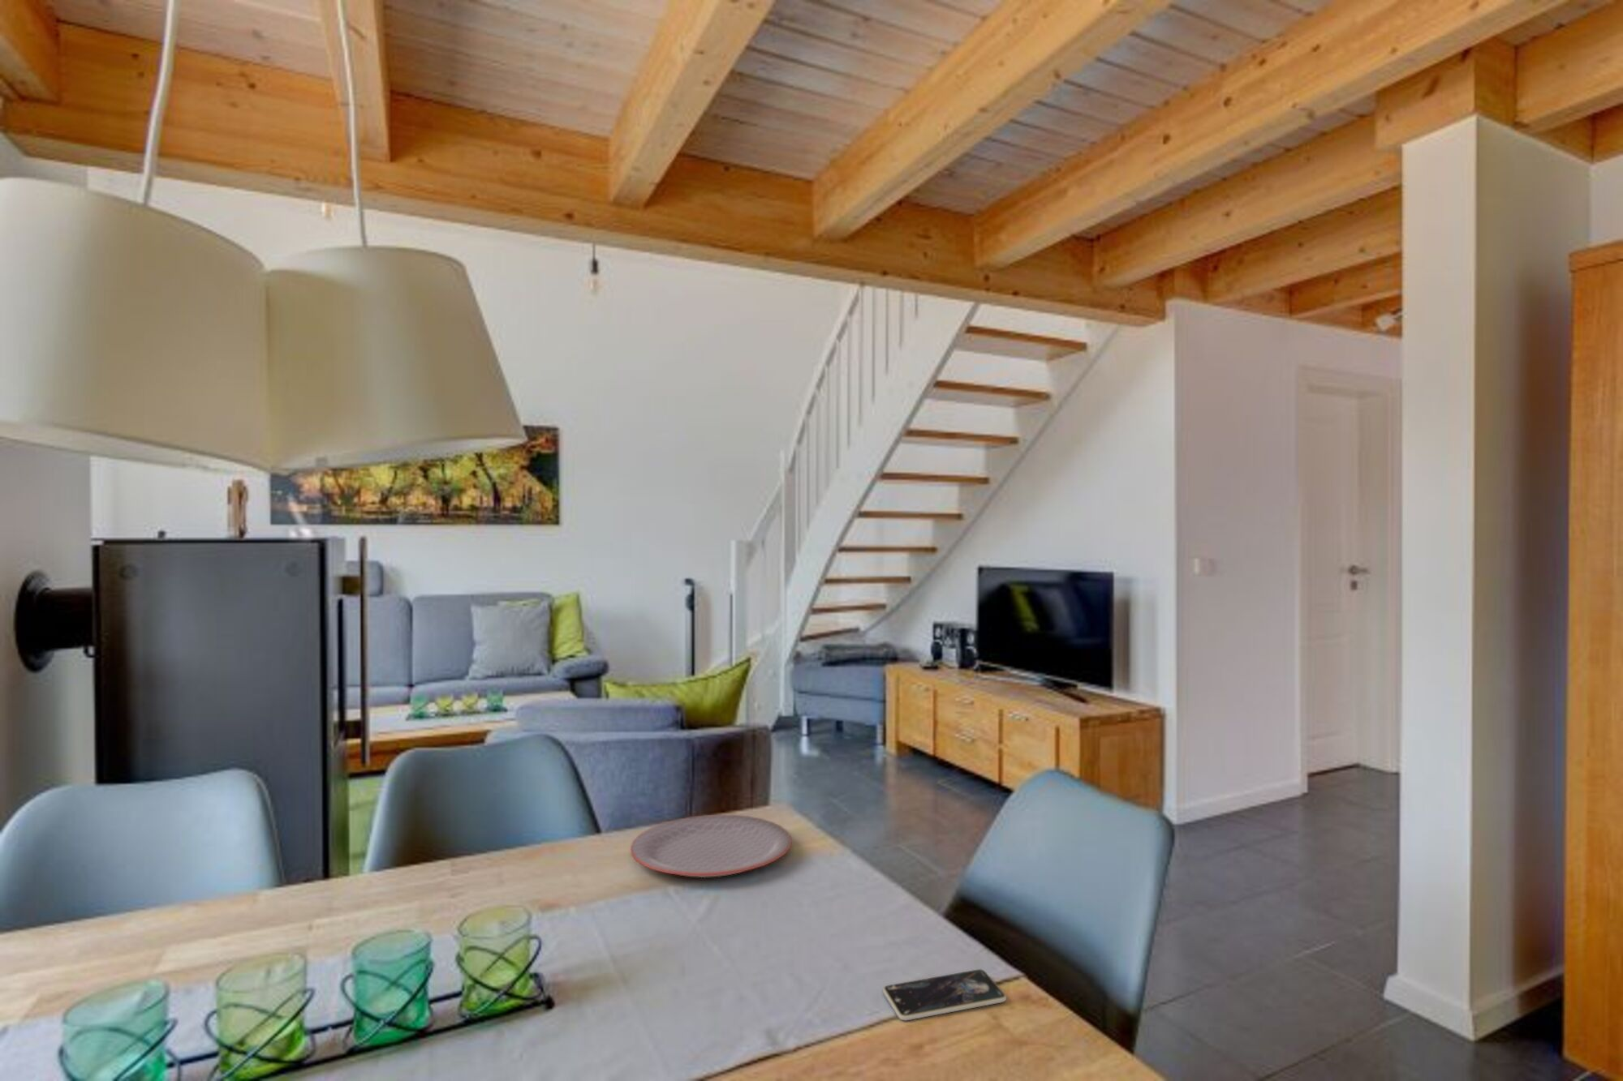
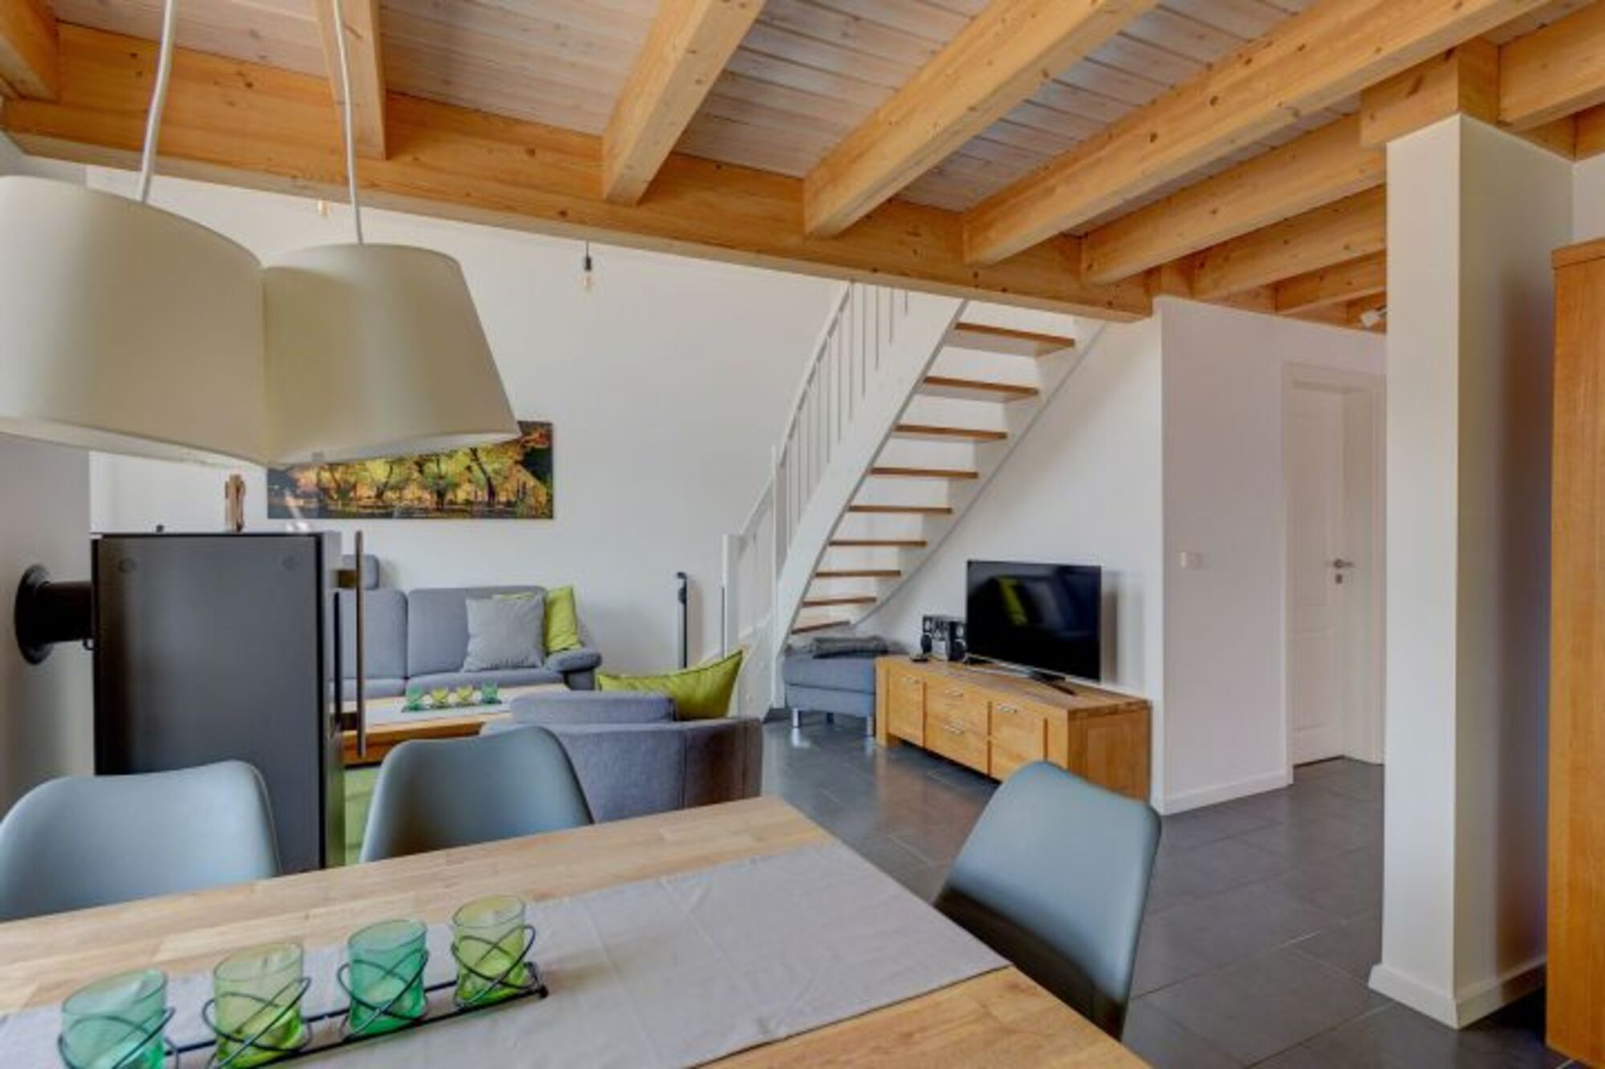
- plate (712, 847)
- smartphone (944, 993)
